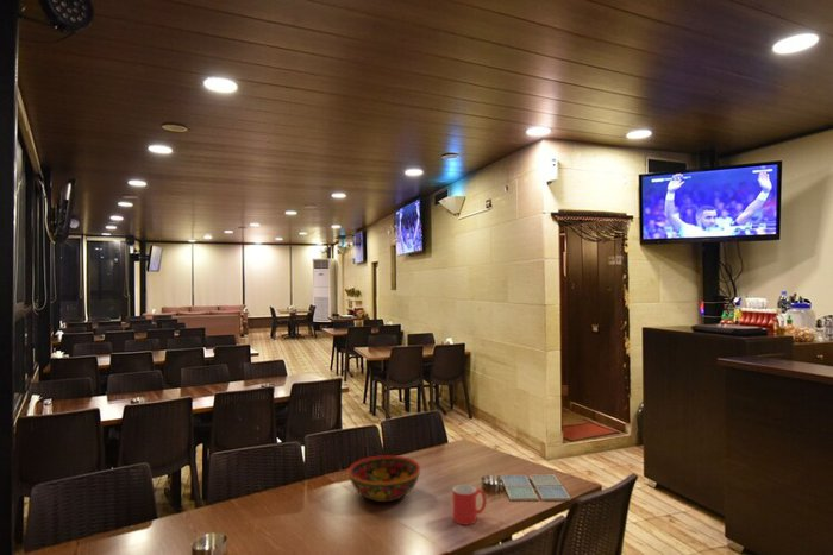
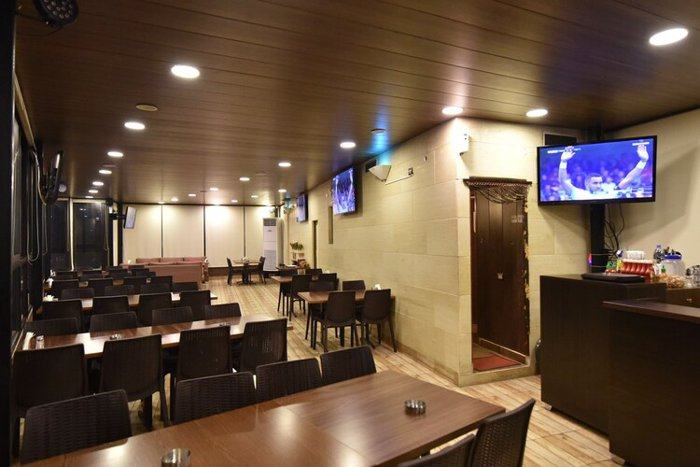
- bowl (384, 480)
- drink coaster (532, 487)
- mug (470, 503)
